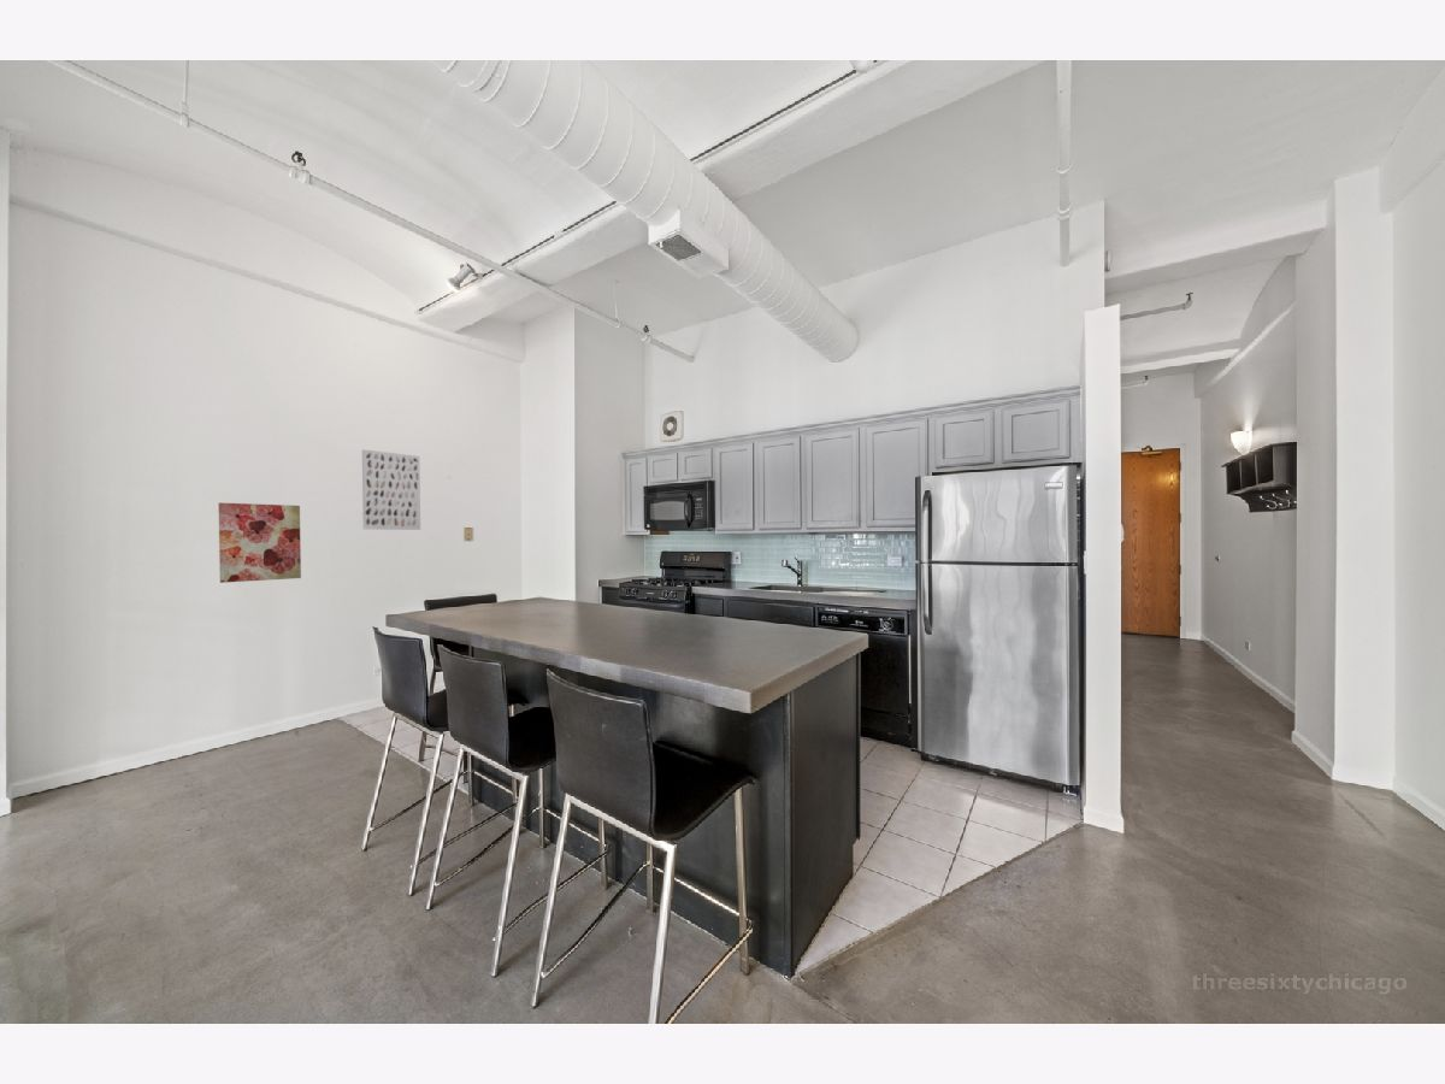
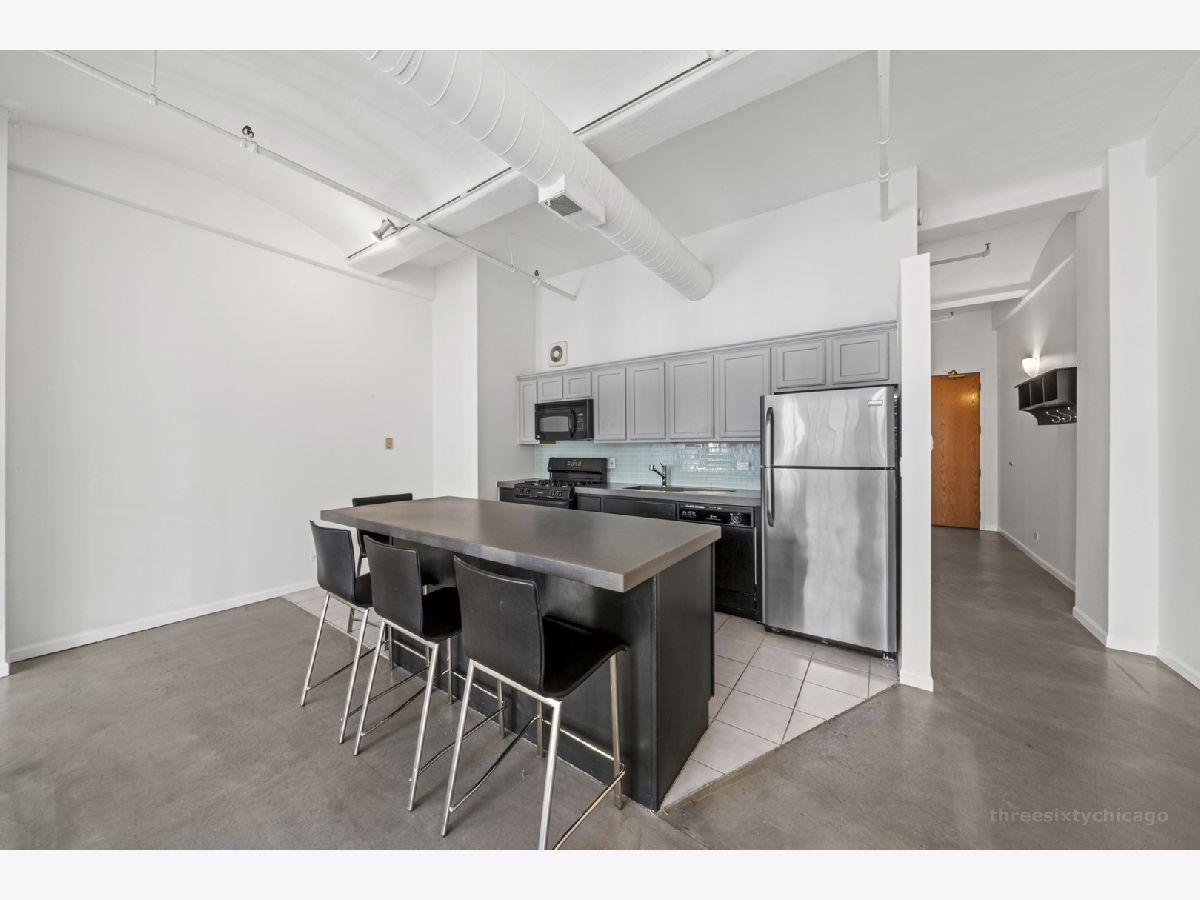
- wall art (391, 490)
- wall art (261, 542)
